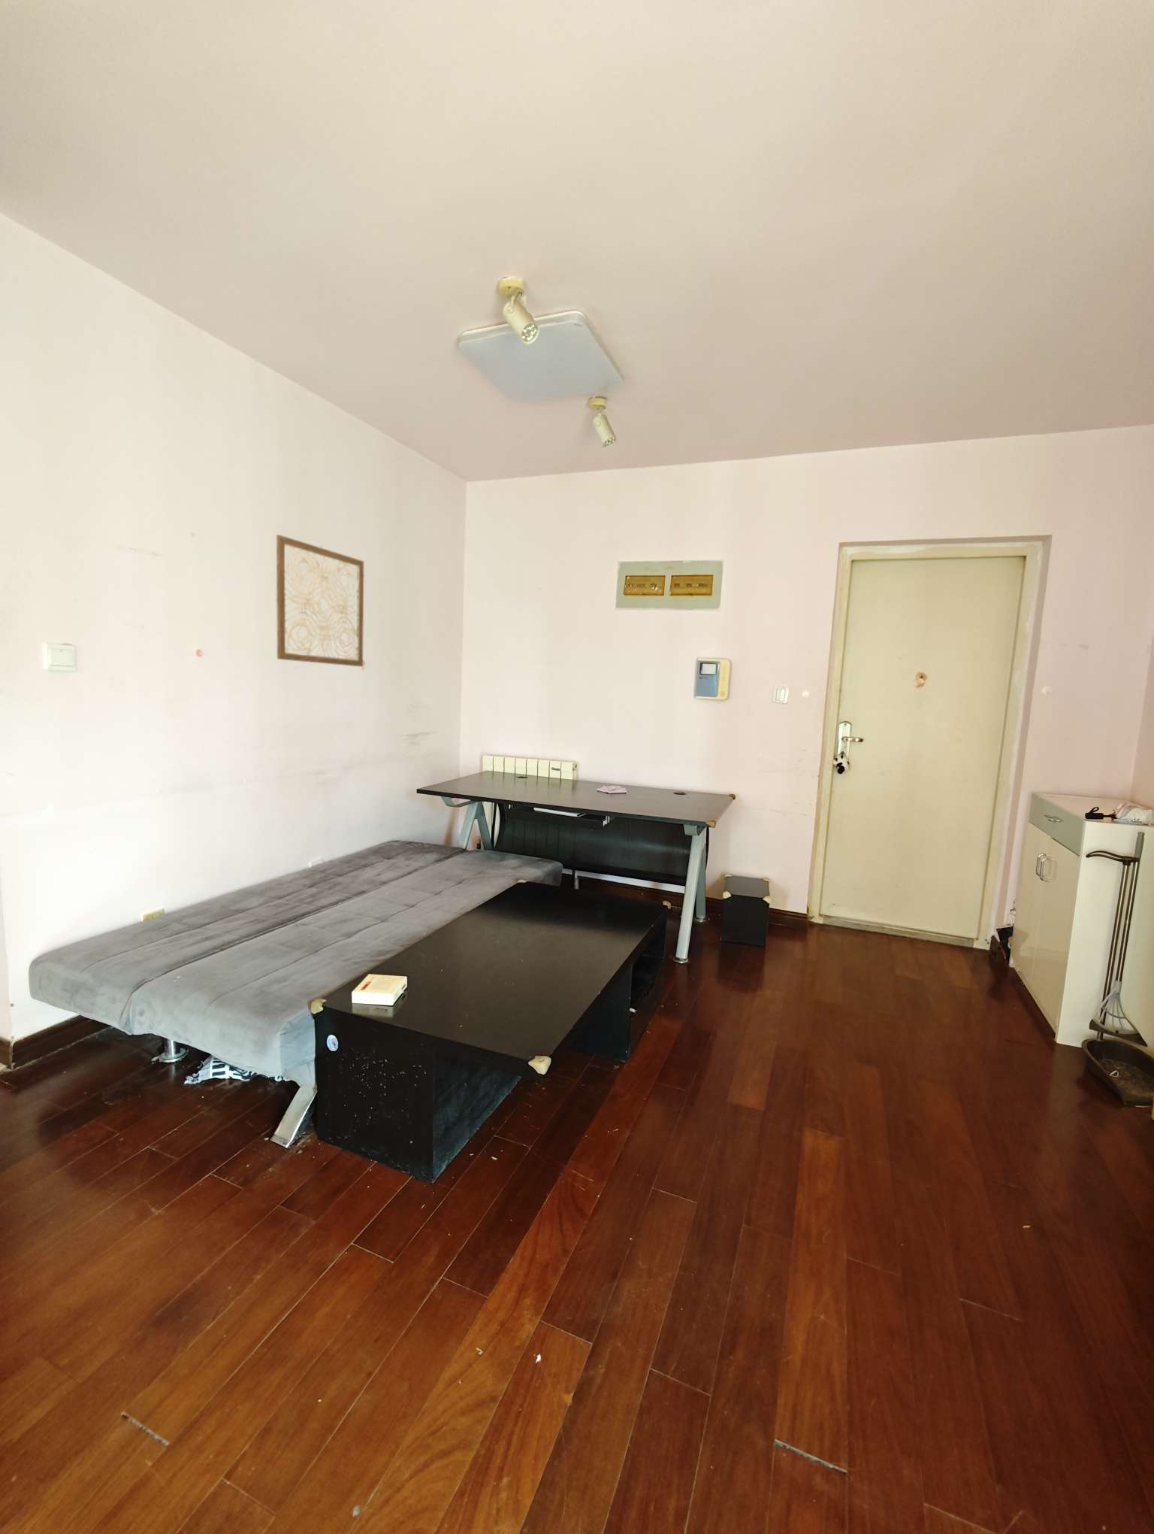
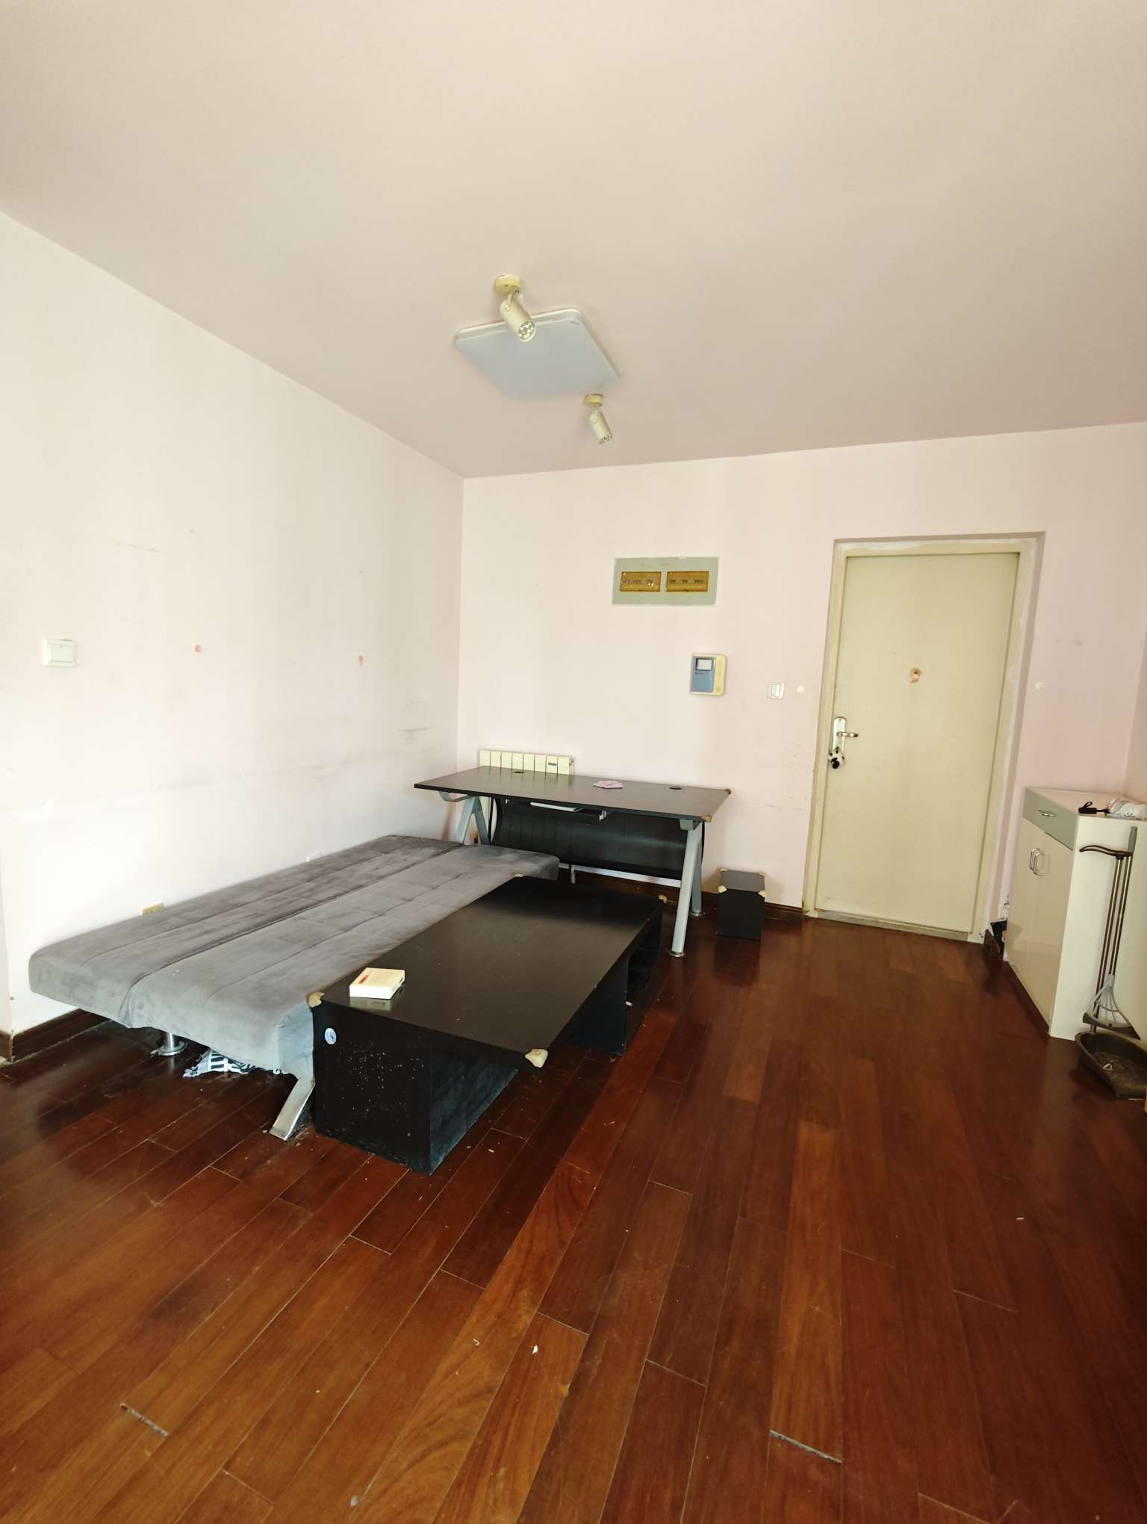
- wall art (321, 606)
